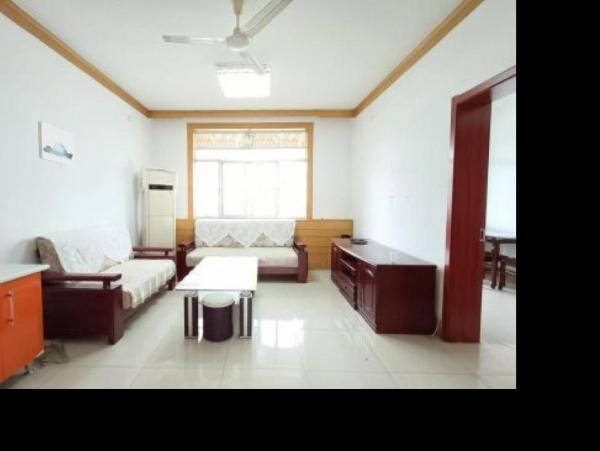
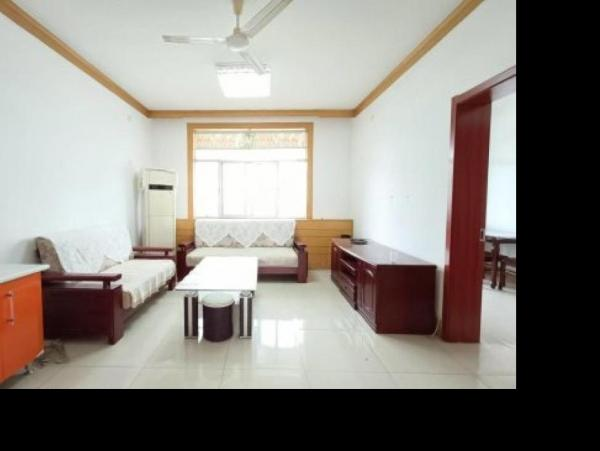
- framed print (57, 145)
